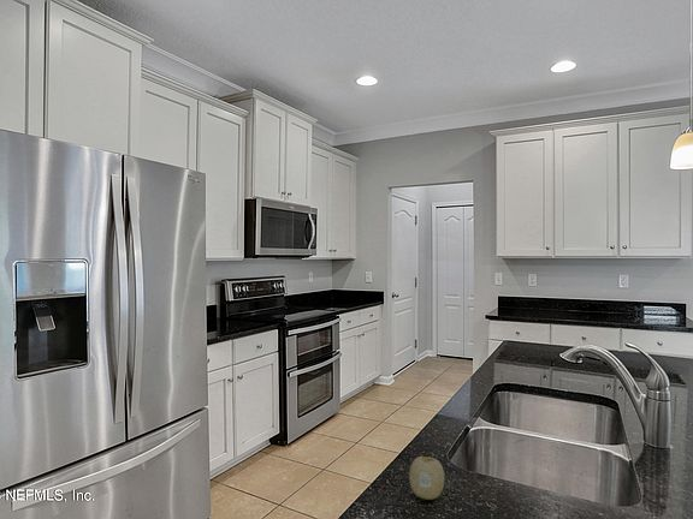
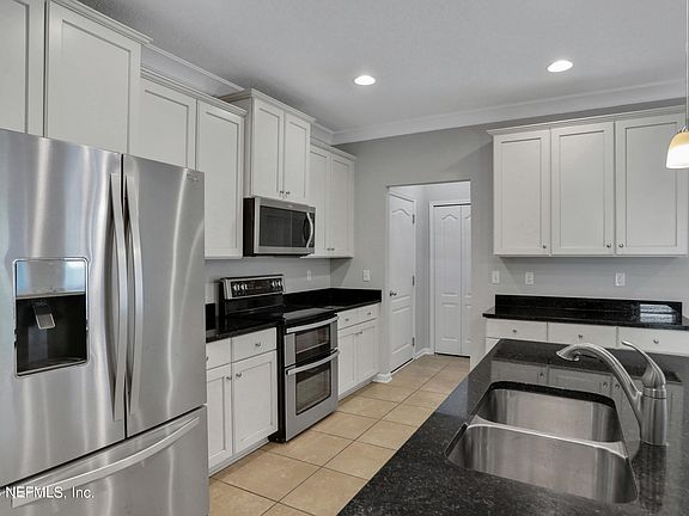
- fruit (426, 477)
